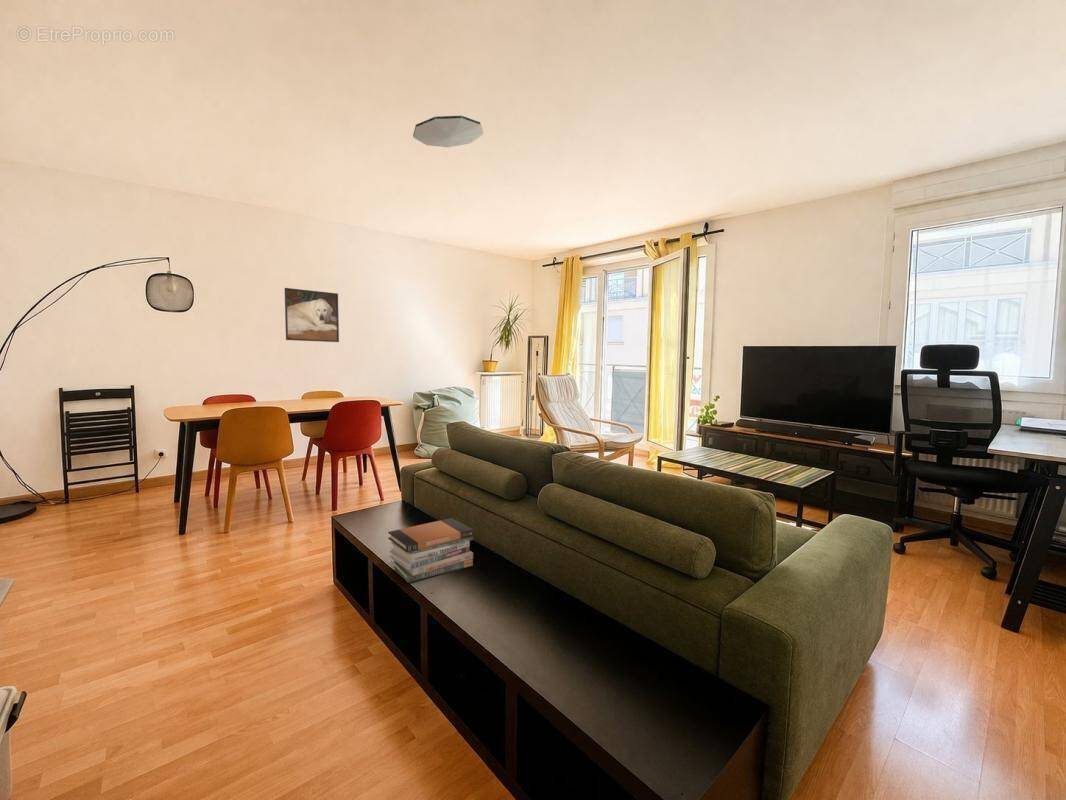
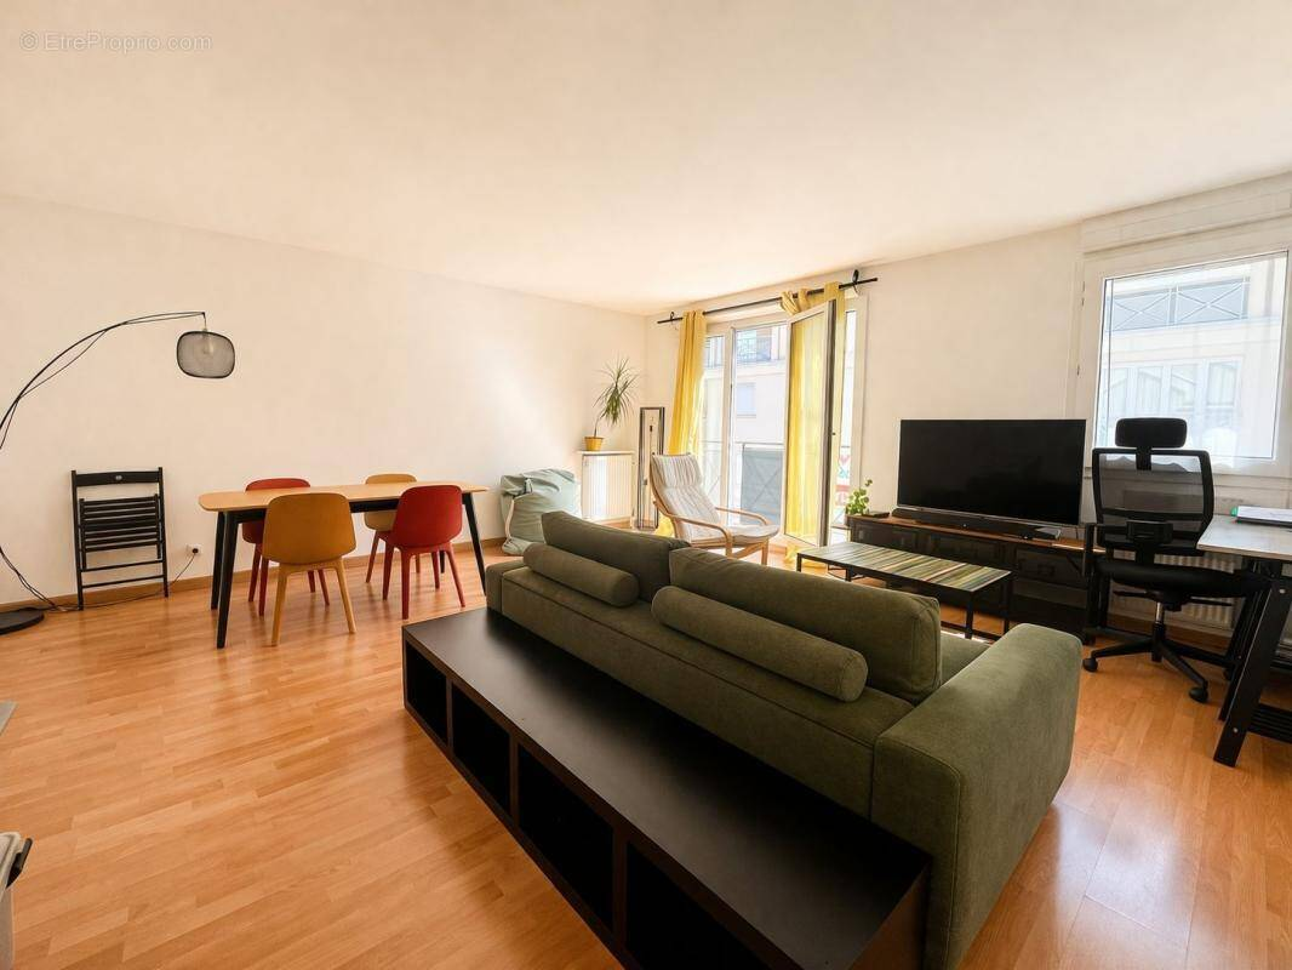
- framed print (312, 316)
- ceiling light (448, 129)
- book stack (431, 548)
